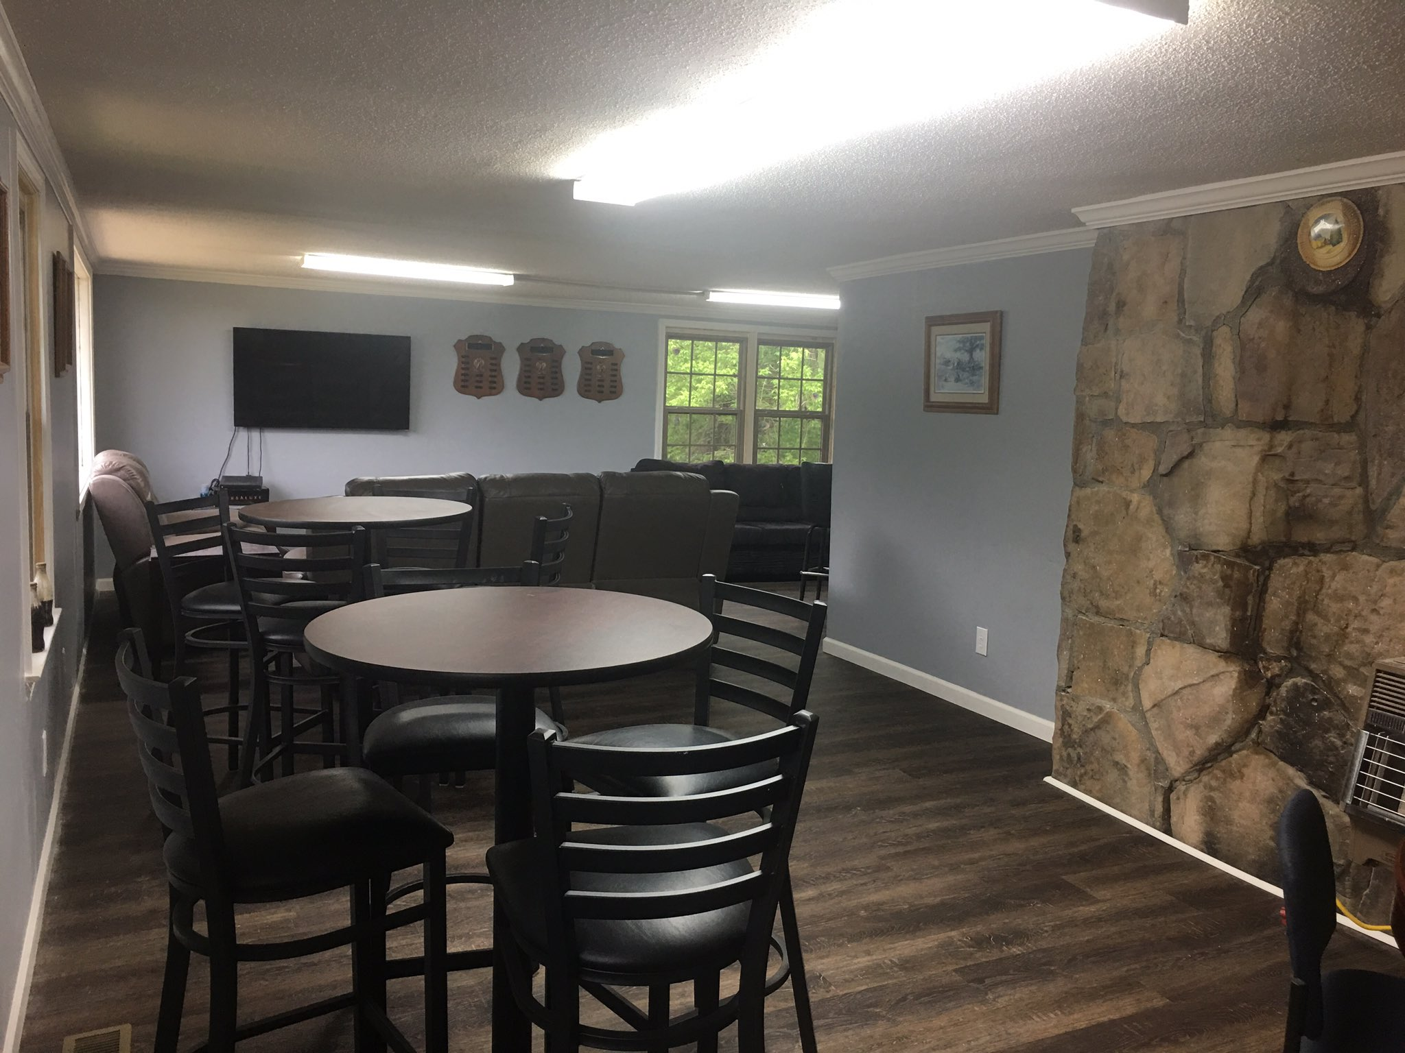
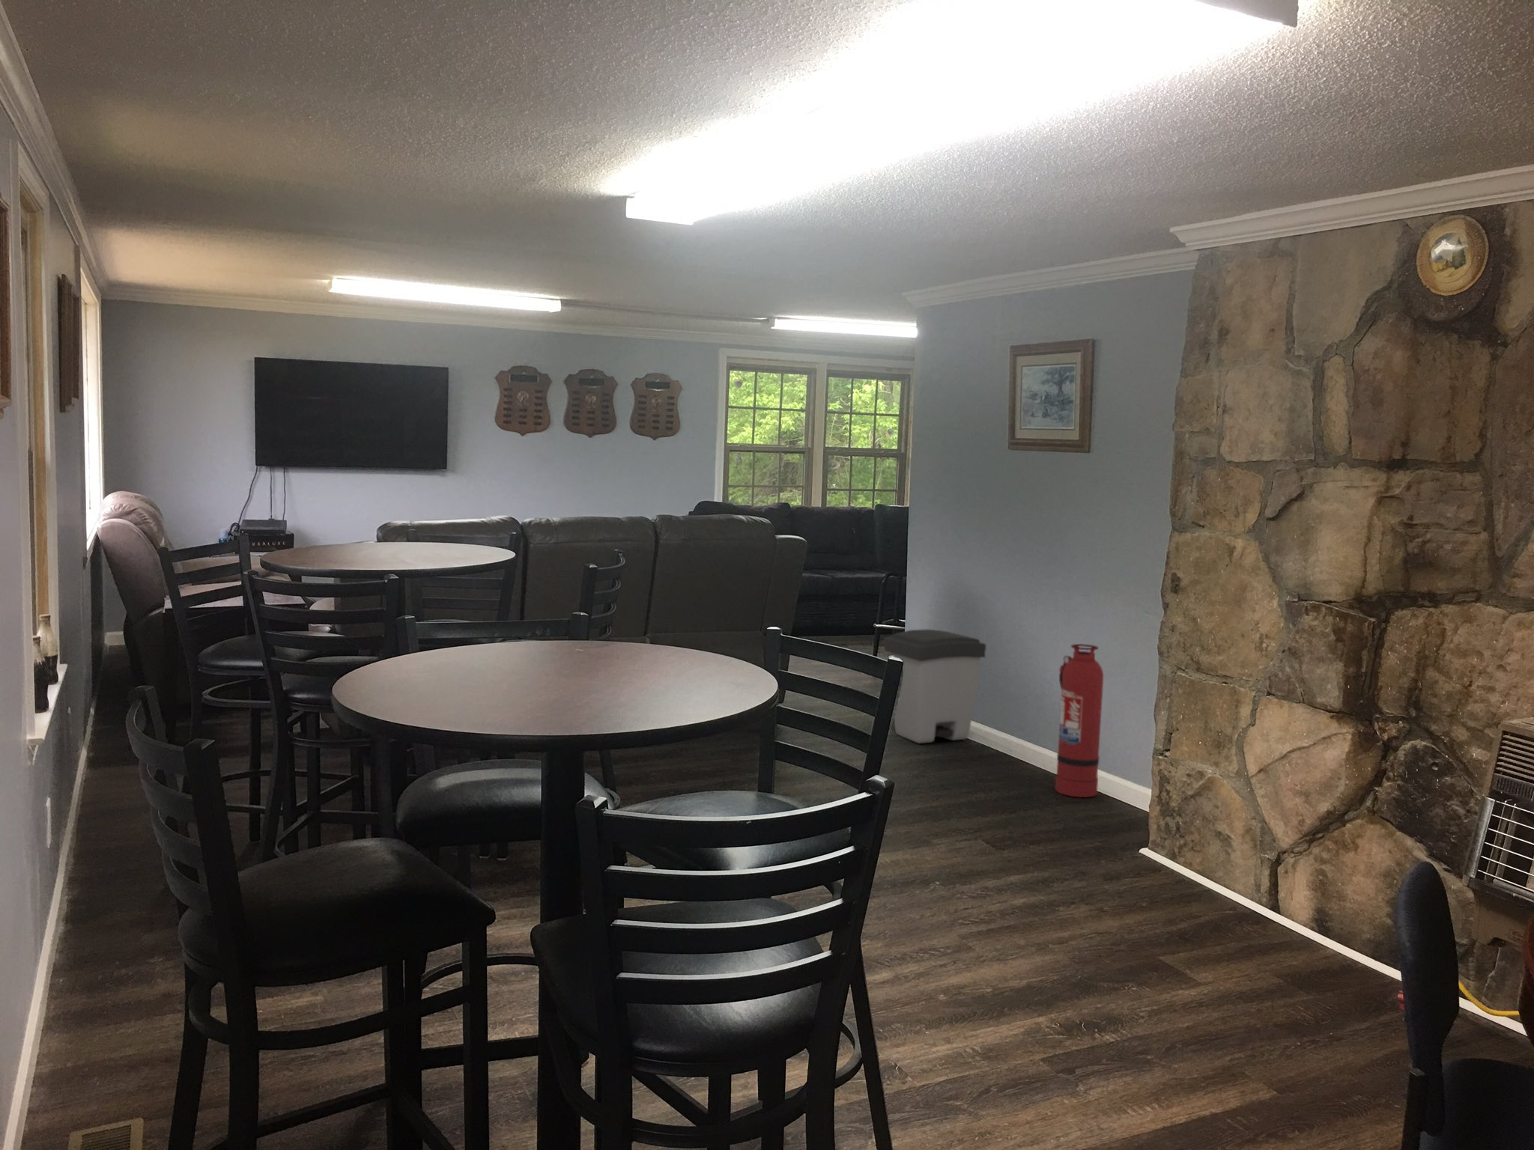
+ fire extinguisher (1076, 718)
+ trash can (931, 685)
